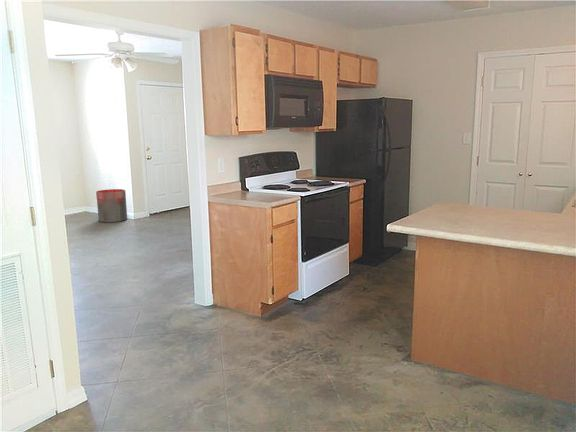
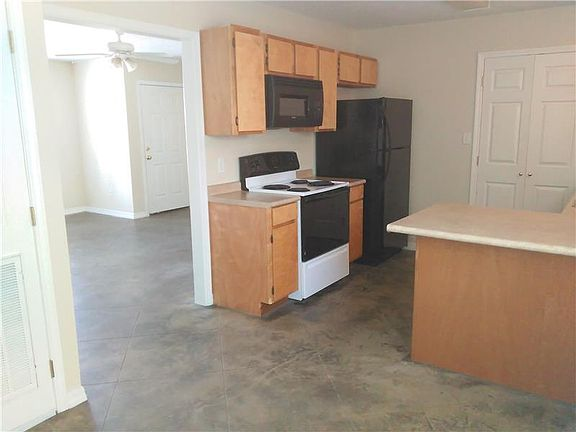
- trash can (112, 205)
